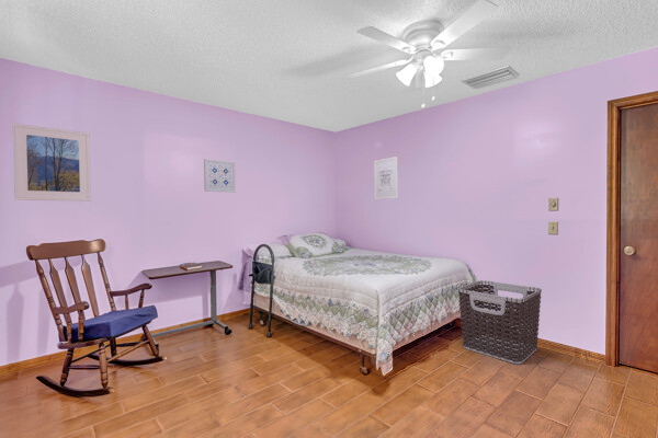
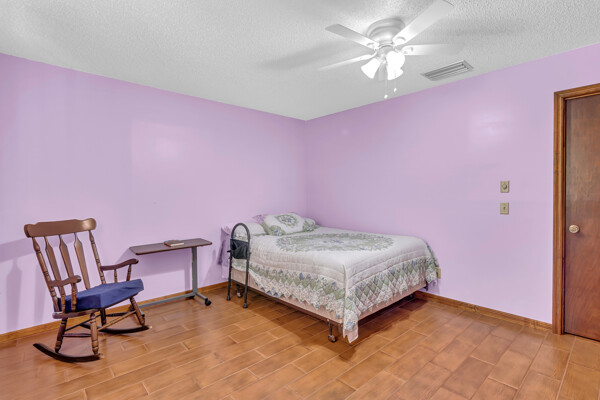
- clothes hamper (499, 318)
- wall art (385, 178)
- wall art (219, 176)
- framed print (54, 164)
